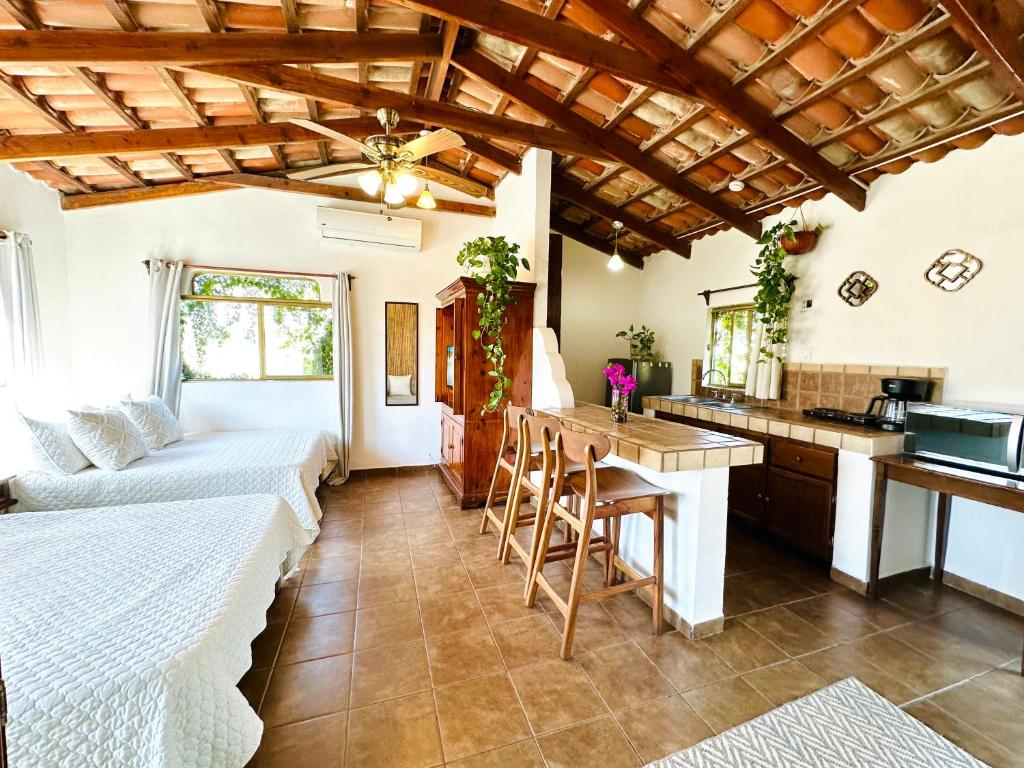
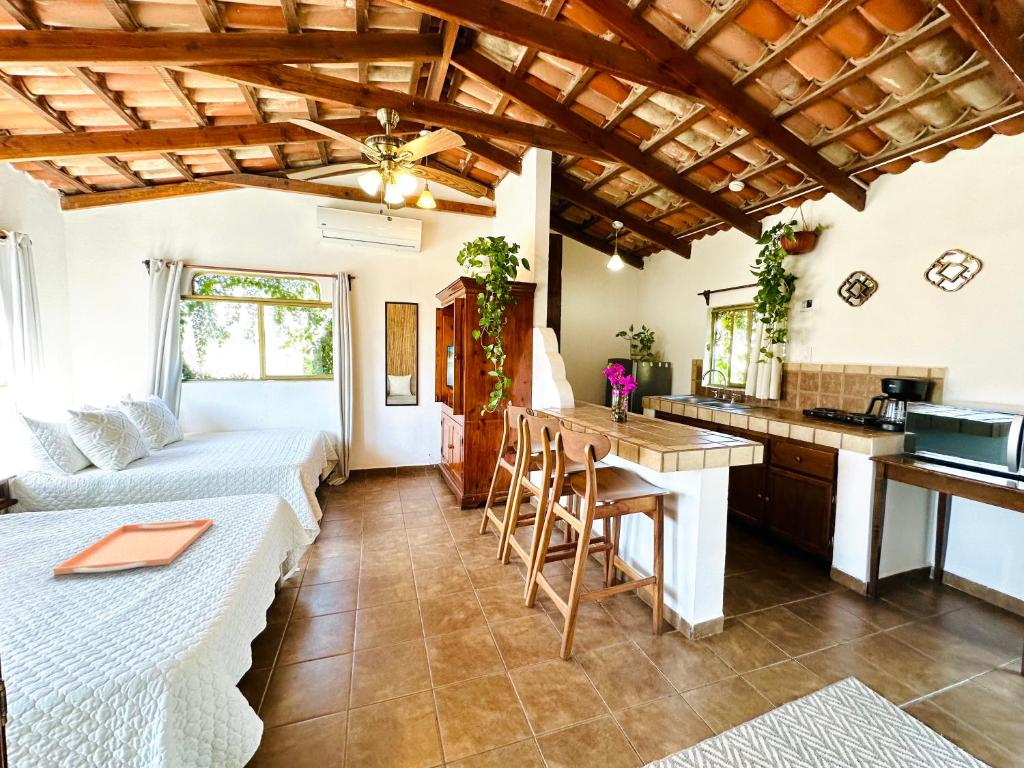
+ serving tray (144, 542)
